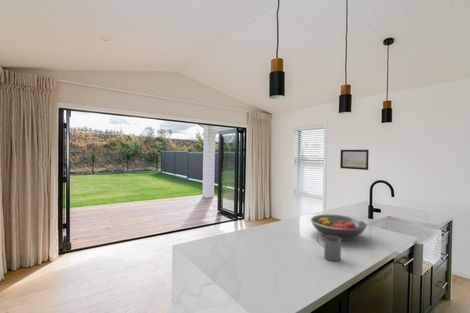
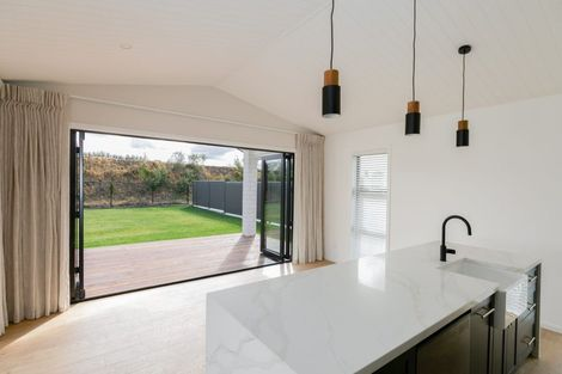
- wall art (353, 159)
- mug (328, 247)
- fruit bowl (337, 226)
